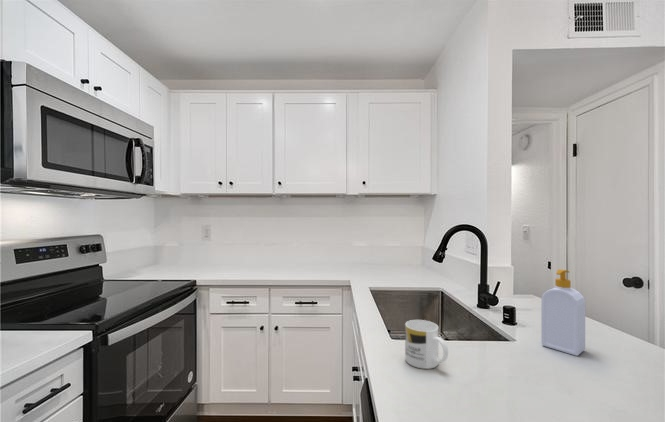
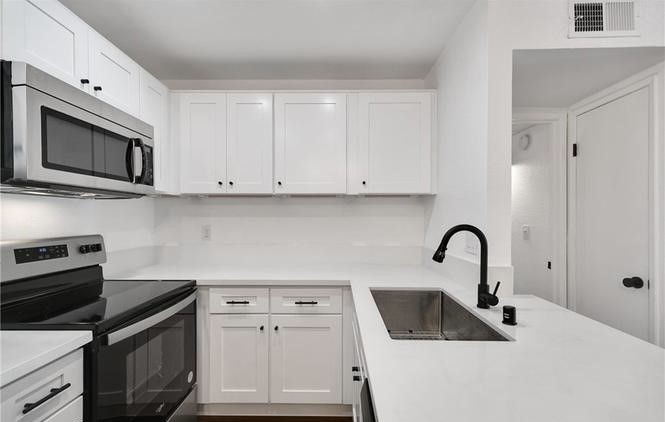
- soap bottle (562, 309)
- mug (426, 345)
